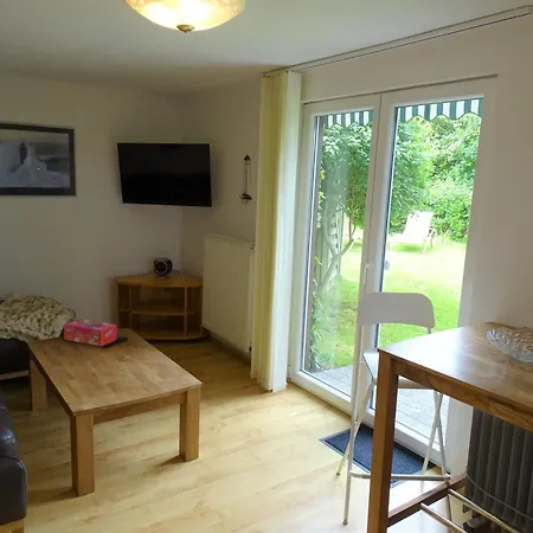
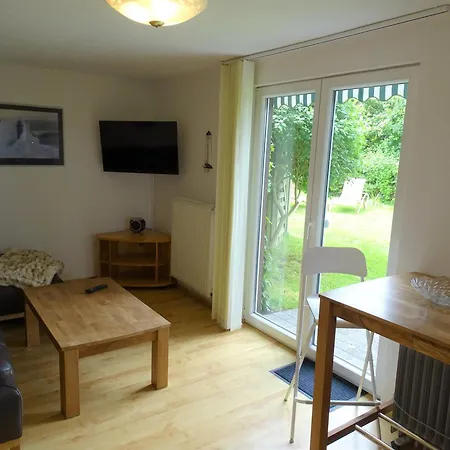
- tissue box (90, 332)
